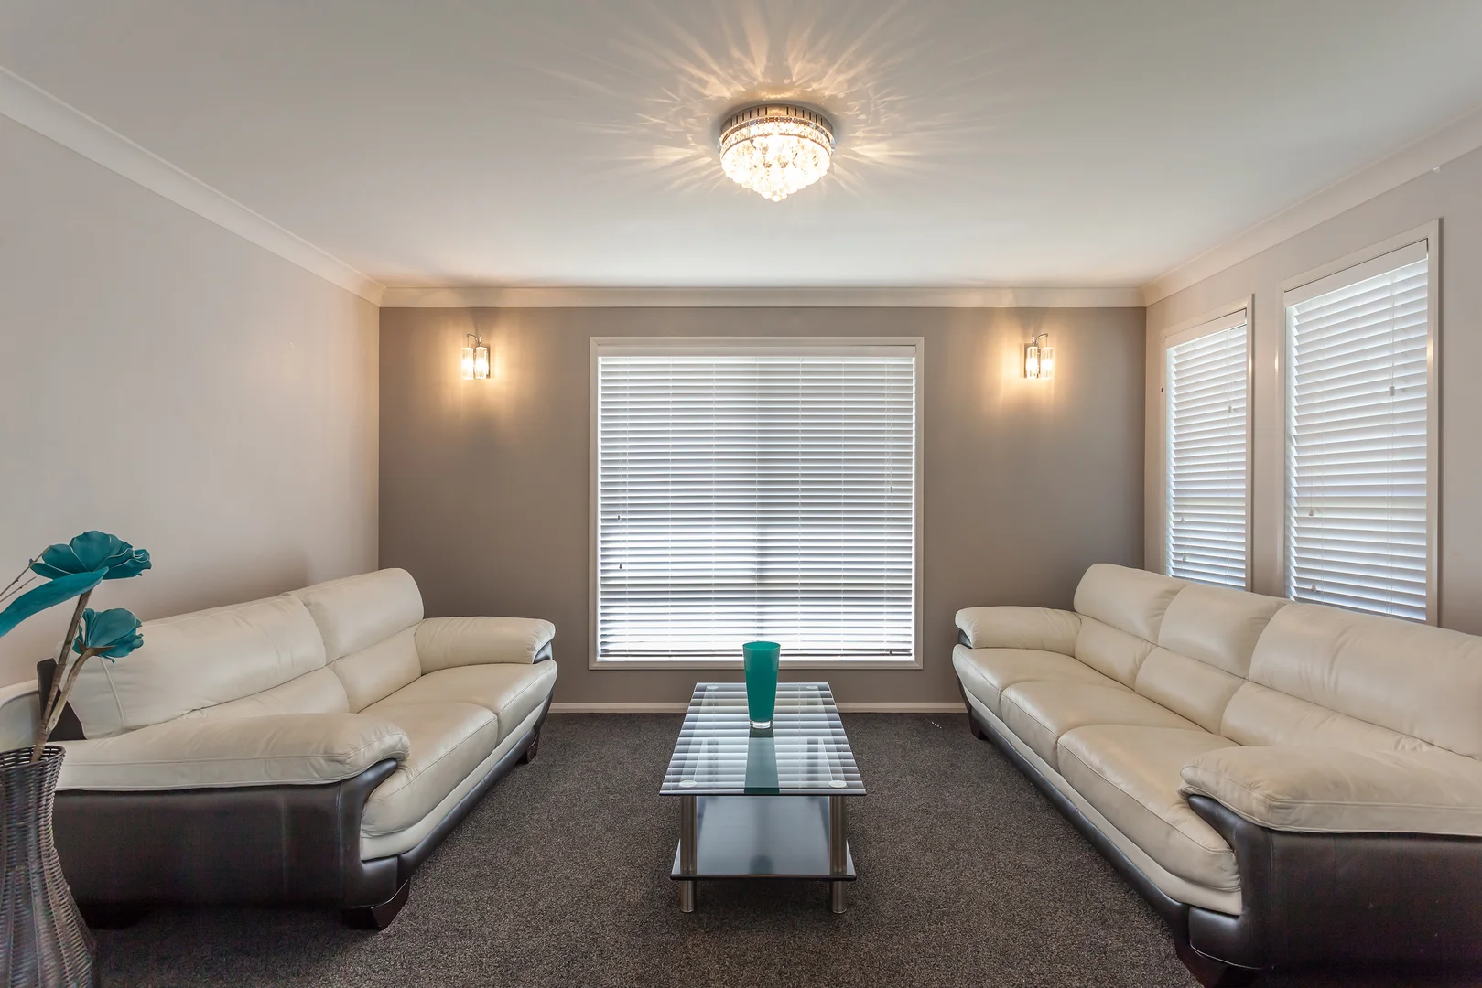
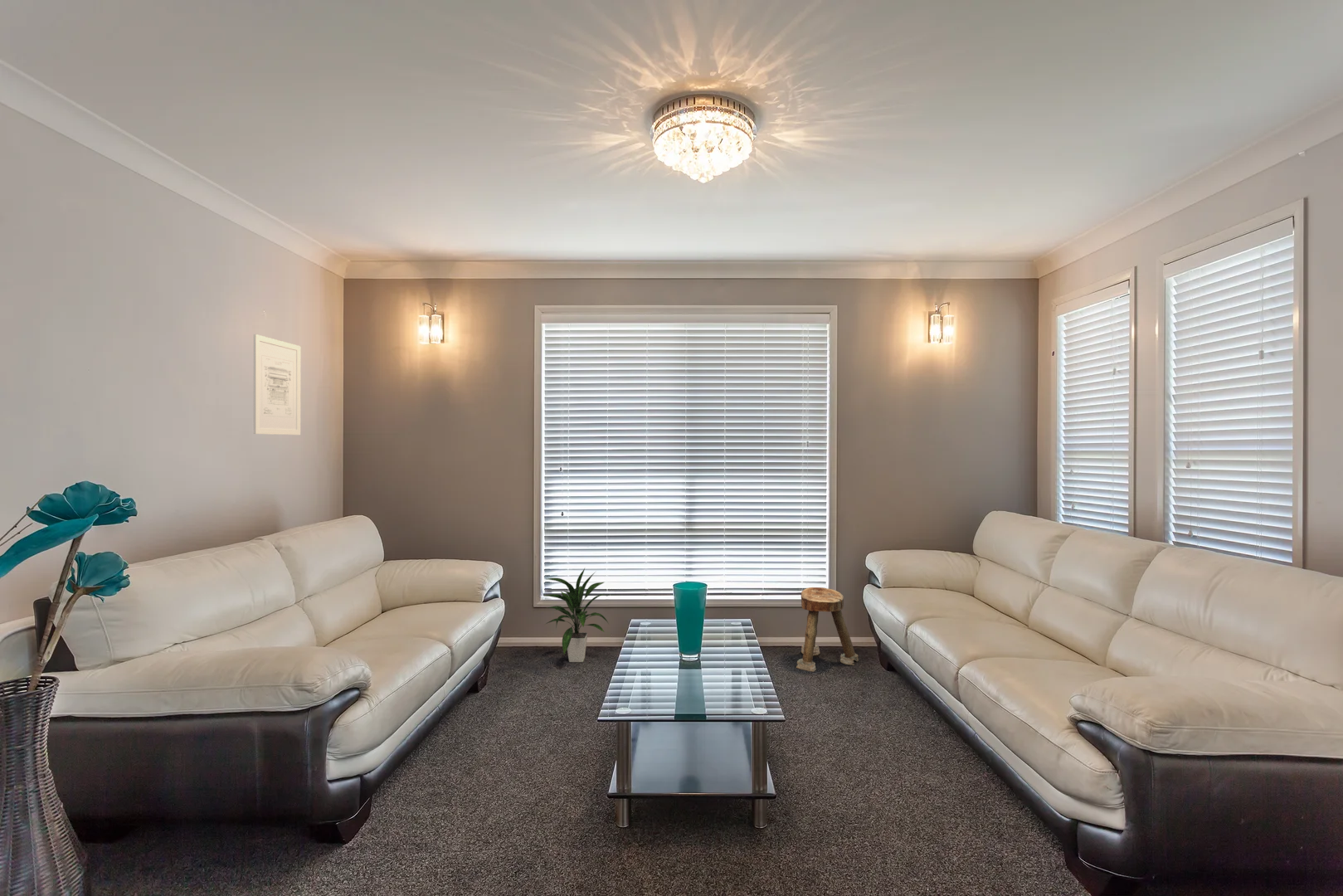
+ stool (816, 627)
+ wall art (278, 387)
+ indoor plant (574, 614)
